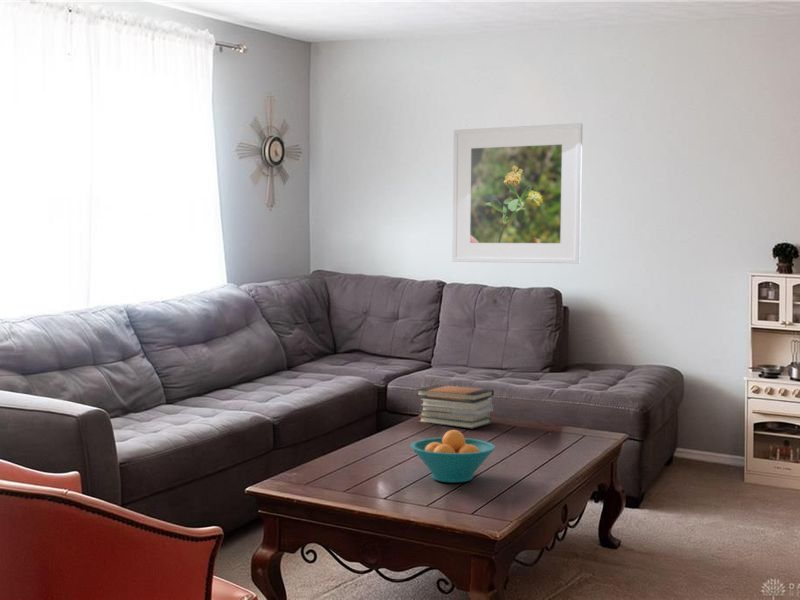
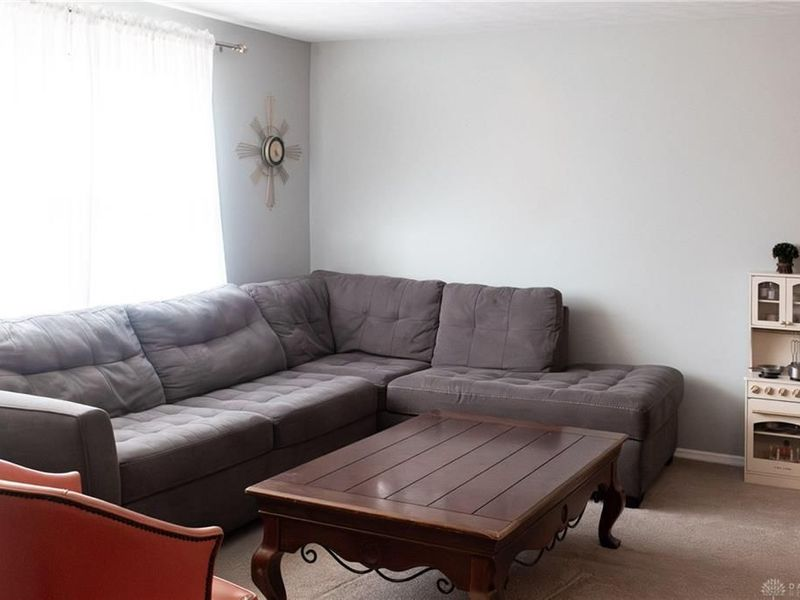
- fruit bowl (452, 454)
- book stack (455, 406)
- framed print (515, 194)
